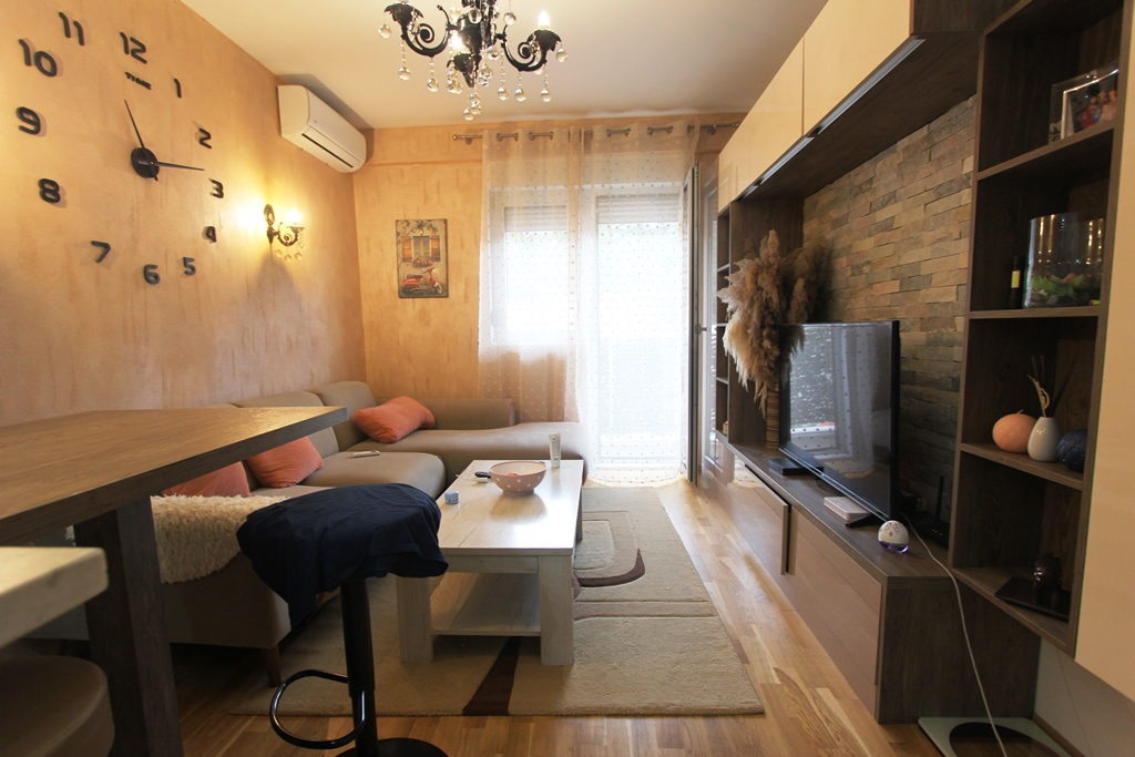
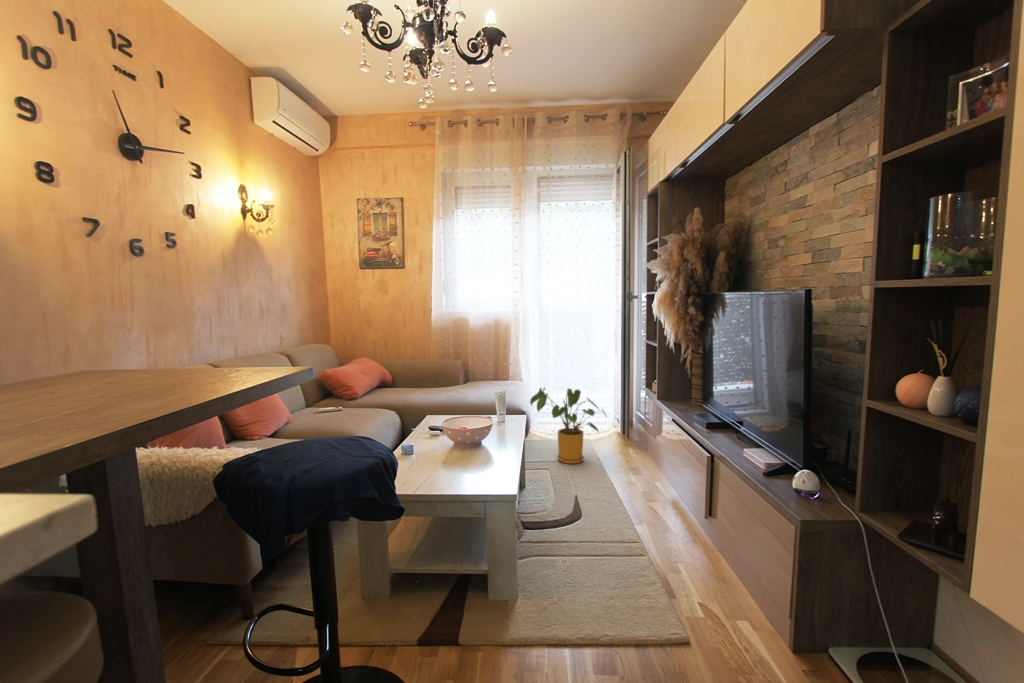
+ house plant (568, 425)
